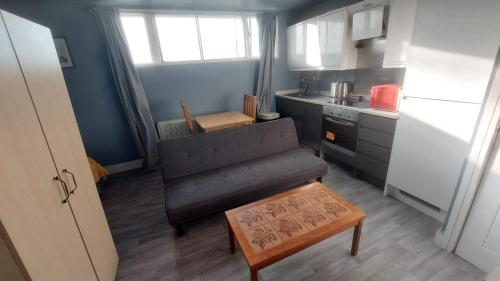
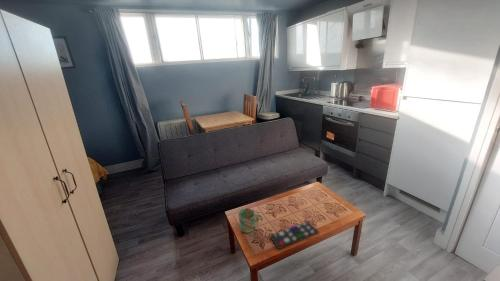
+ remote control (294, 233)
+ mug (249, 220)
